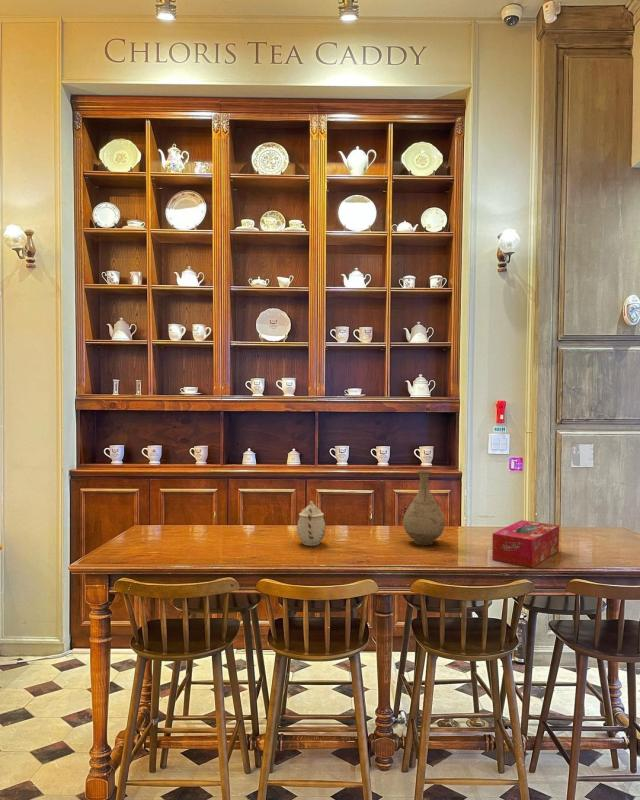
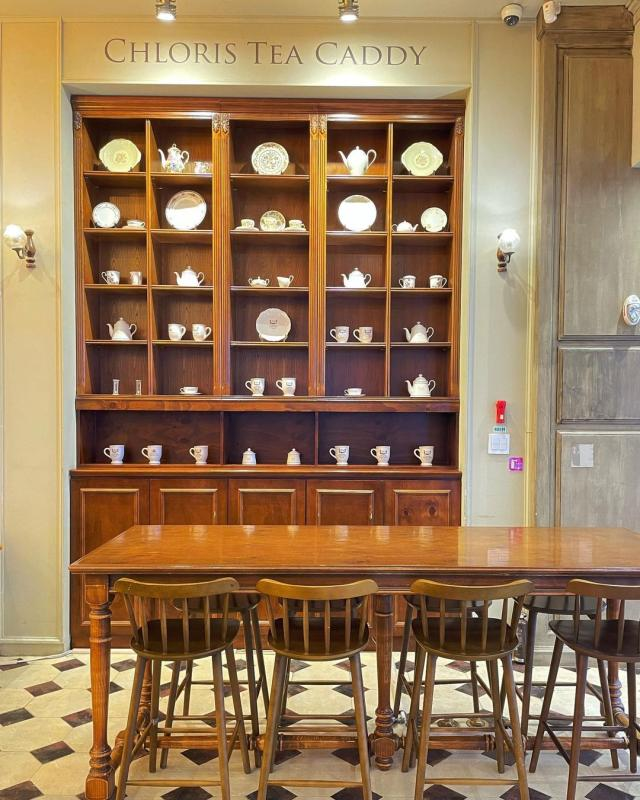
- teapot (311, 521)
- tissue box (526, 542)
- vase (423, 507)
